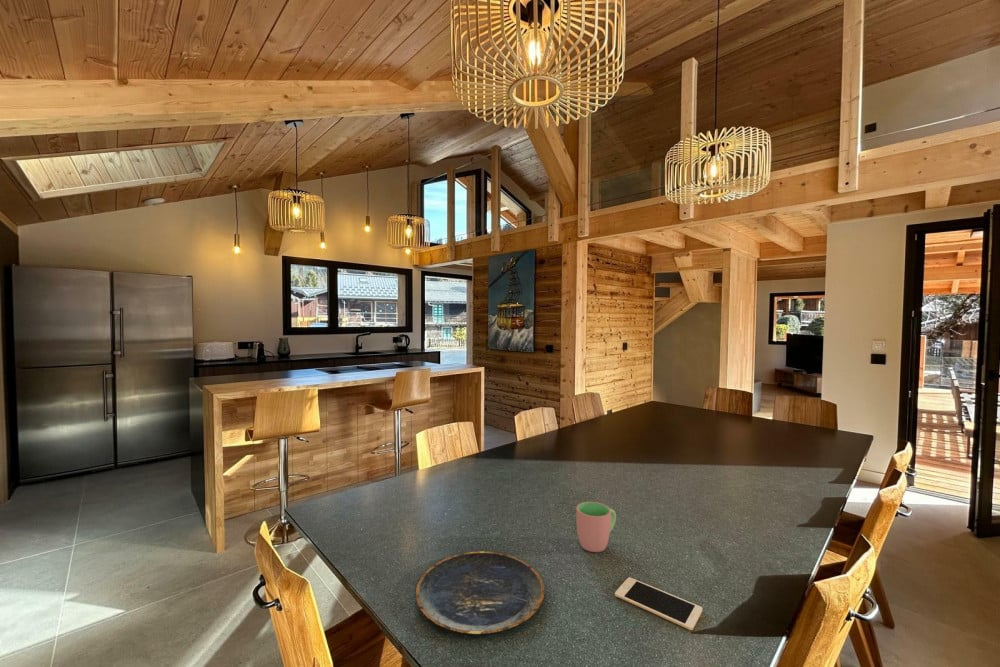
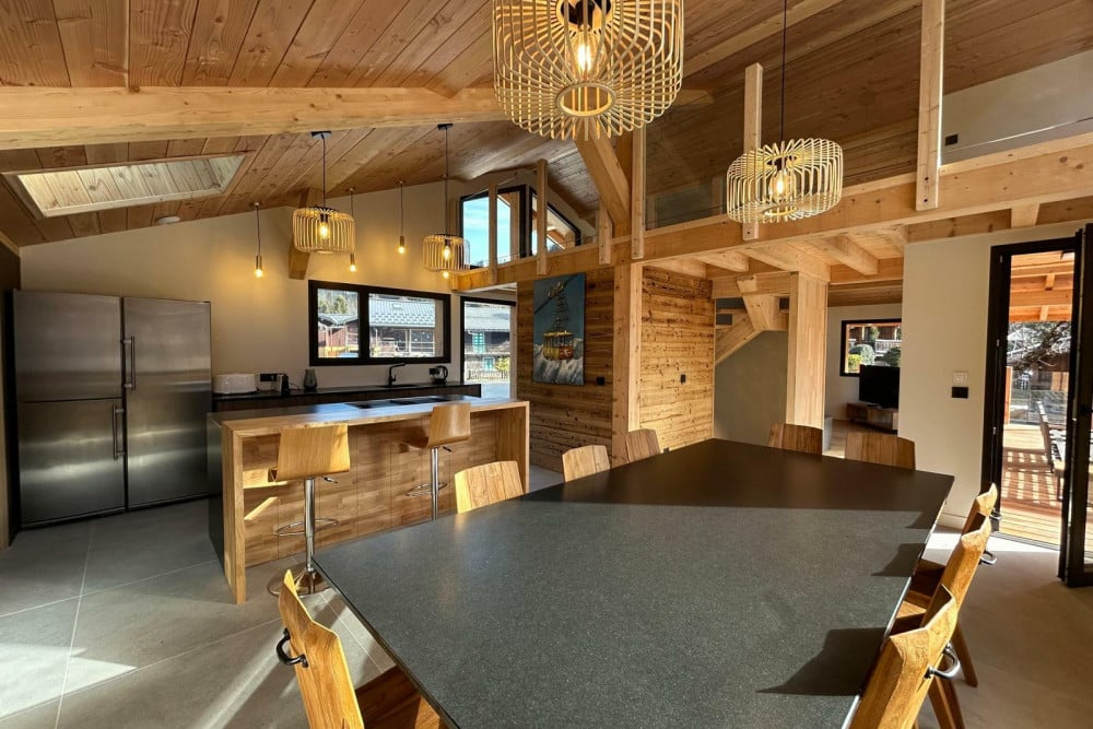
- plate (480, 589)
- cell phone (657, 601)
- cup (597, 525)
